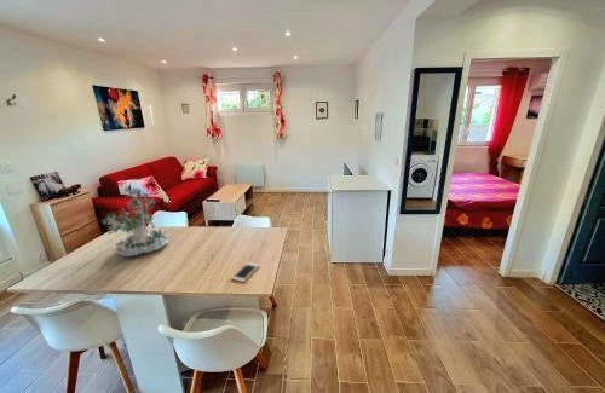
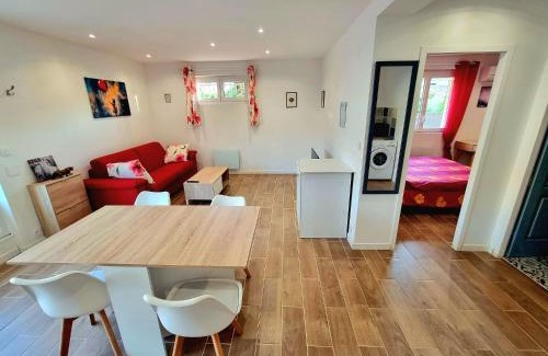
- plant (136, 219)
- cell phone (246, 271)
